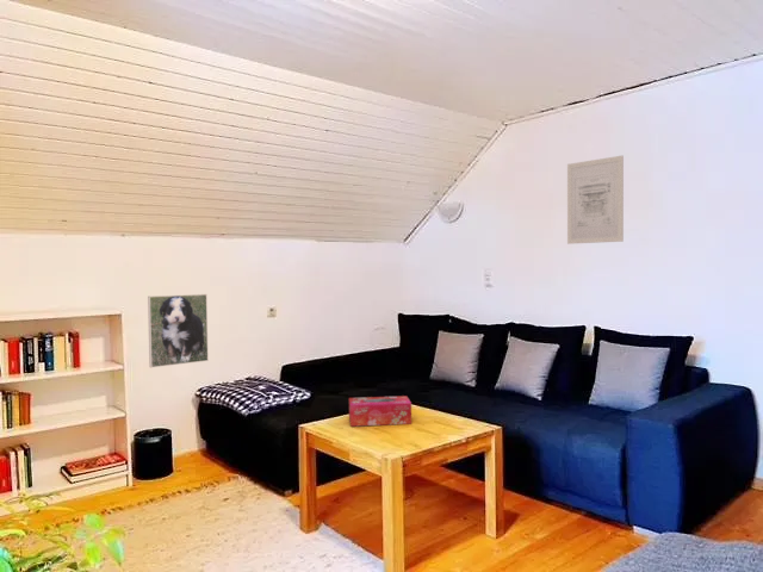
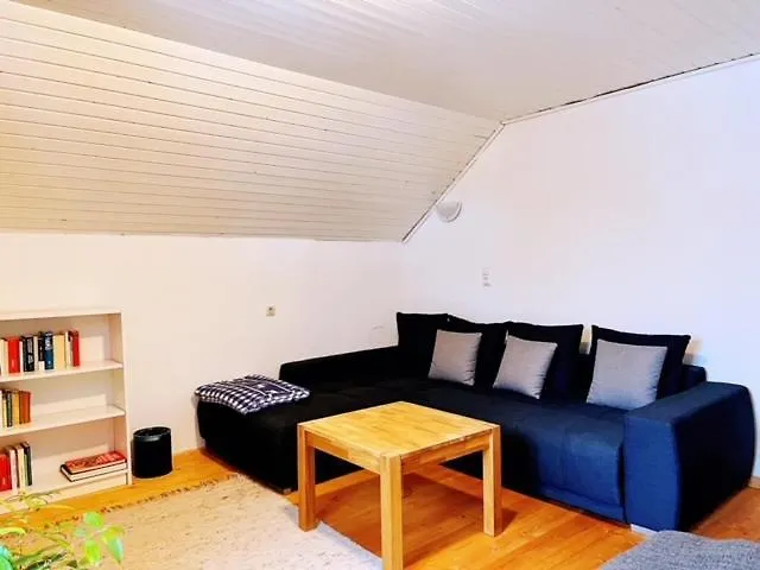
- tissue box (379, 410)
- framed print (179, 329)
- wall art (594, 201)
